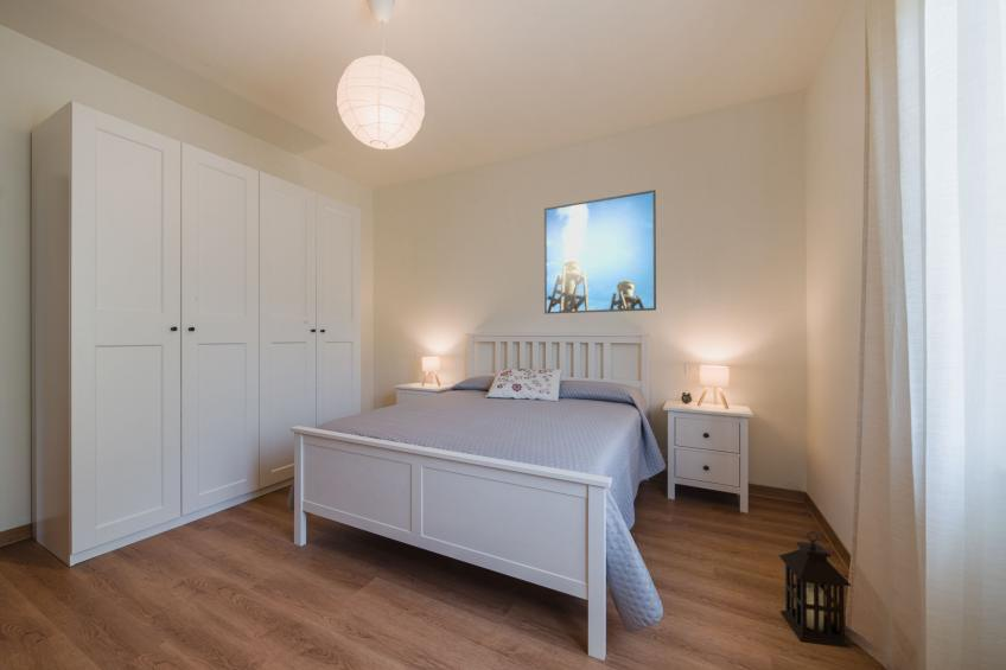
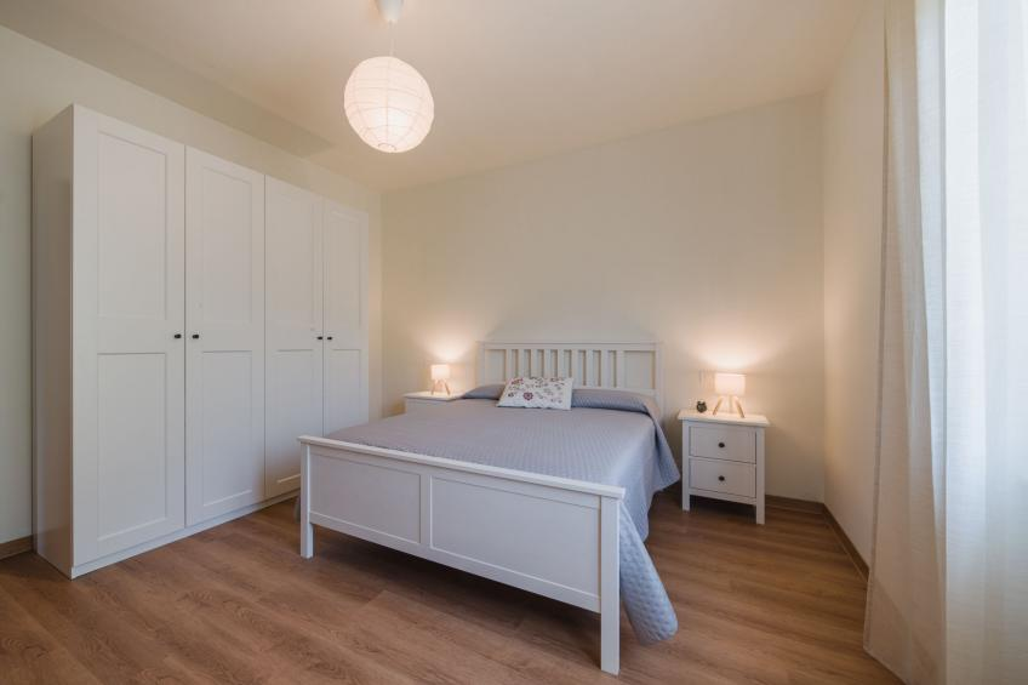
- lantern (813, 579)
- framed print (596, 255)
